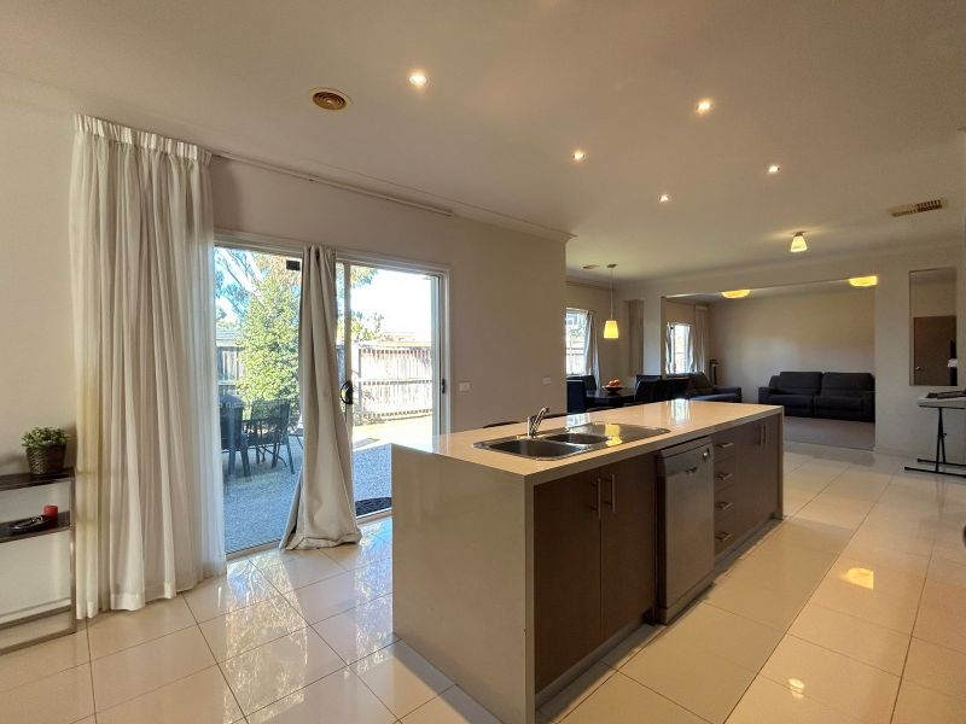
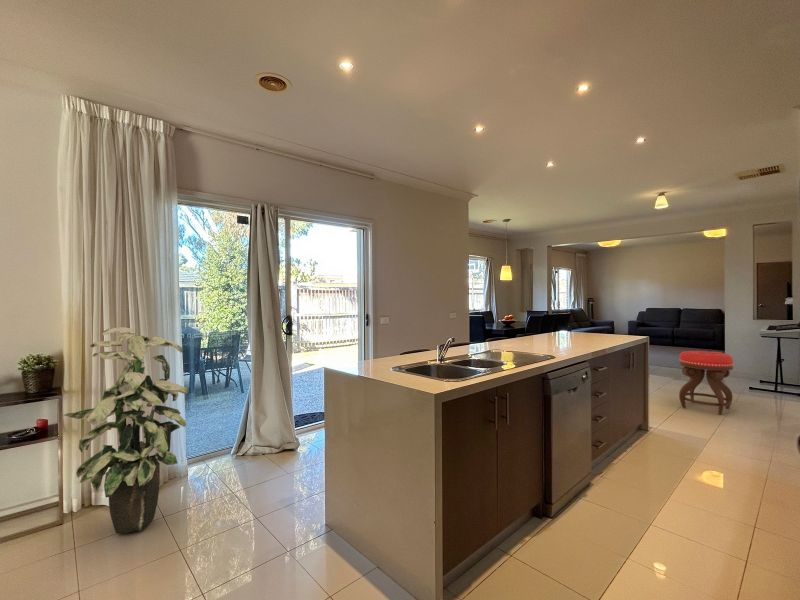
+ stool (707, 380)
+ indoor plant (130, 424)
